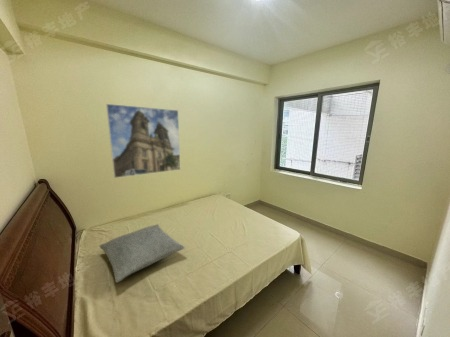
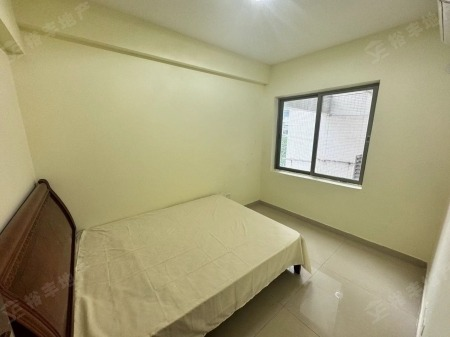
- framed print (148, 141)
- pillow (141, 246)
